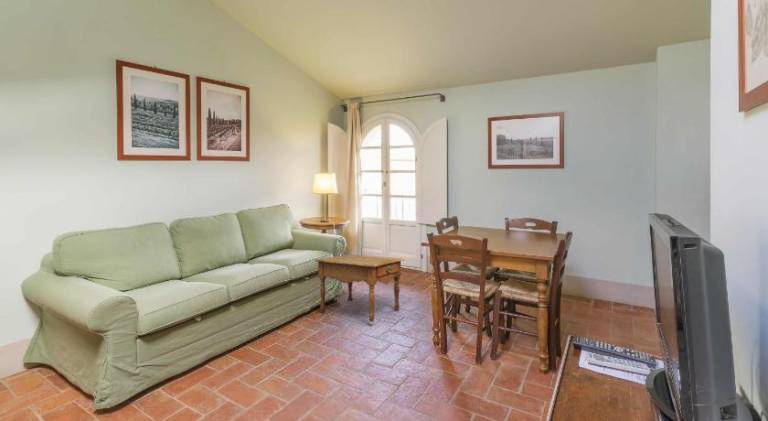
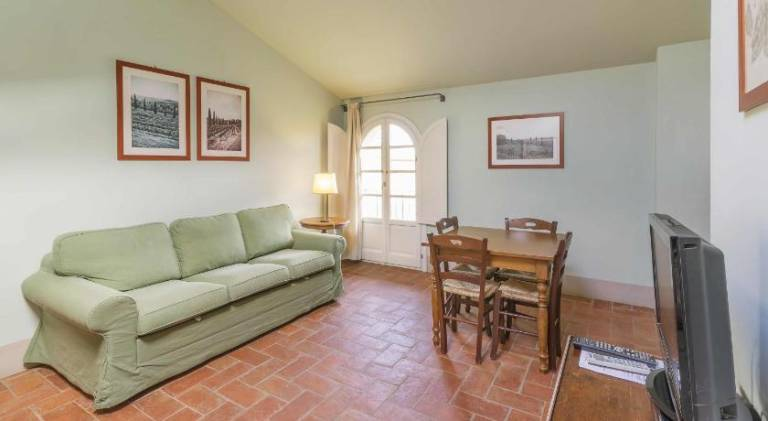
- side table (358, 282)
